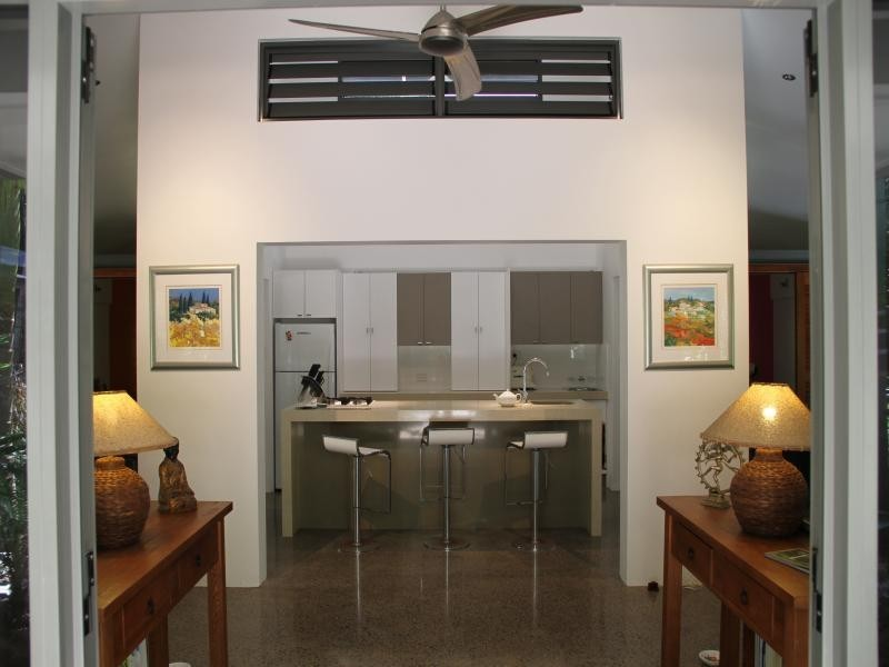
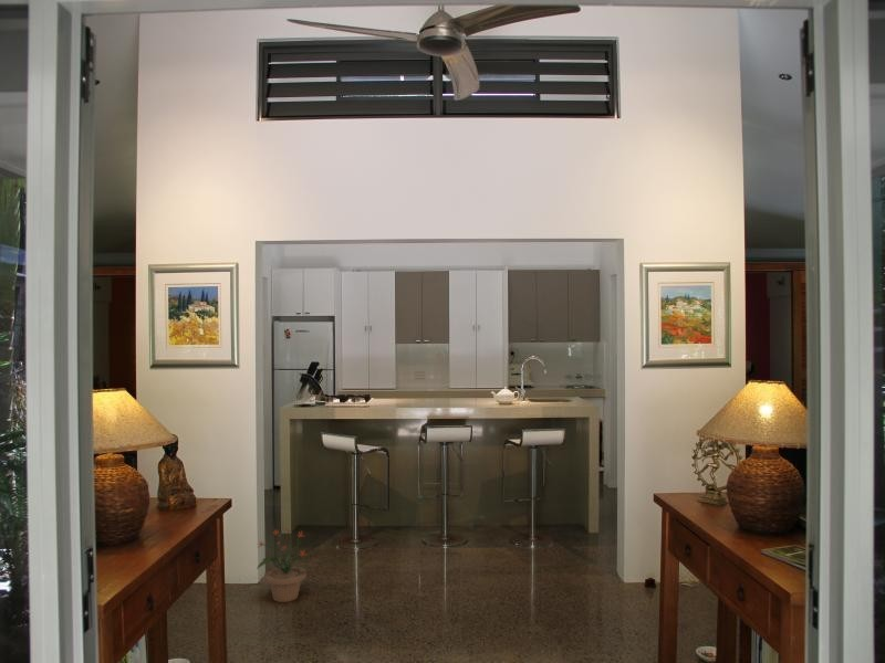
+ potted plant (284, 564)
